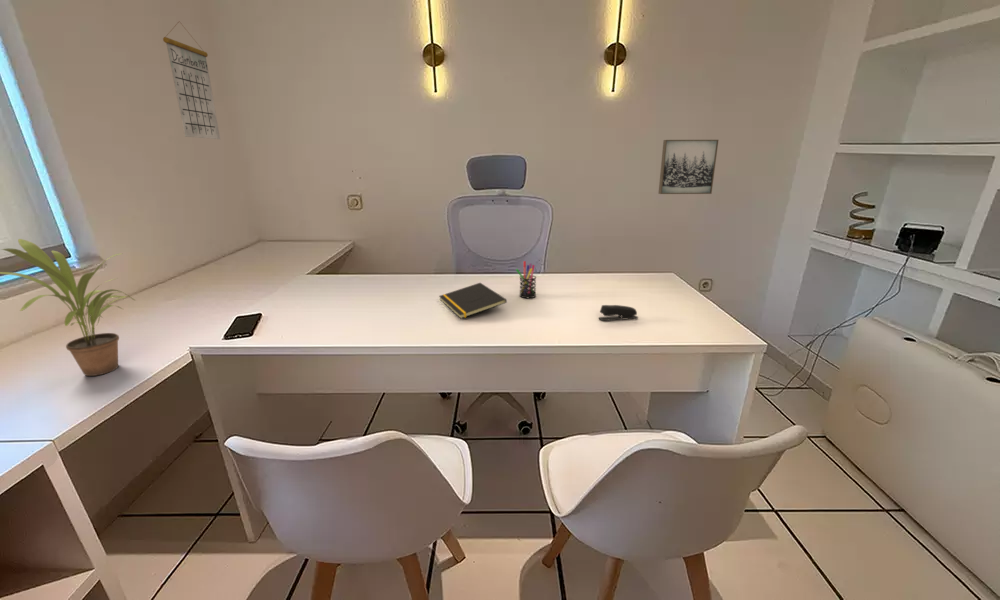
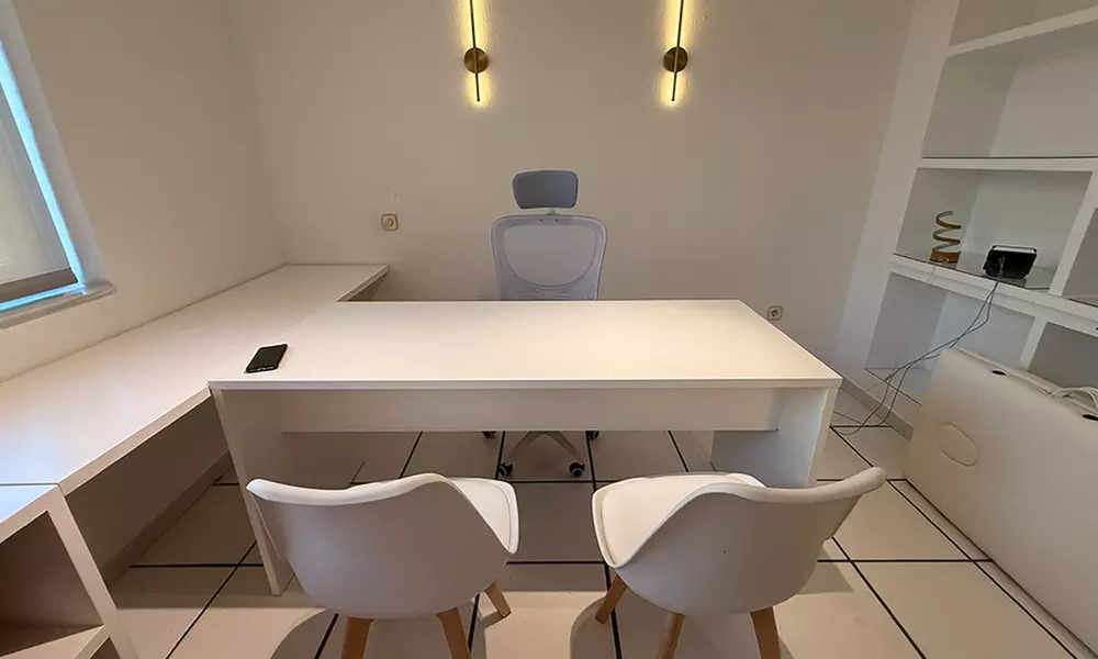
- wall art (687, 167)
- calendar (192, 81)
- notepad (471, 299)
- potted plant (74, 307)
- pen holder (525, 279)
- stapler (619, 311)
